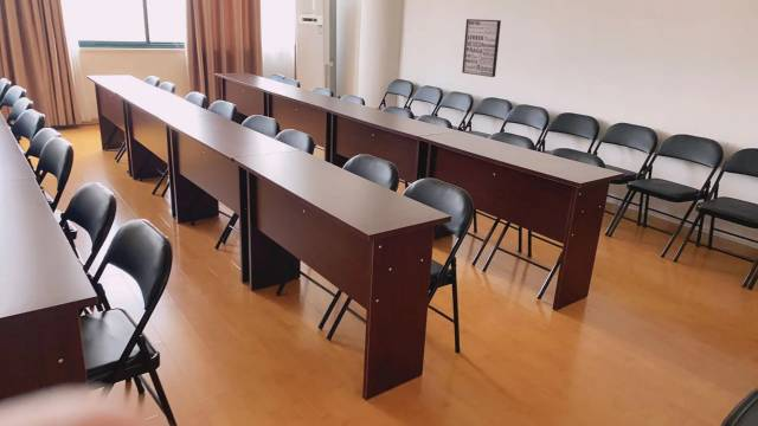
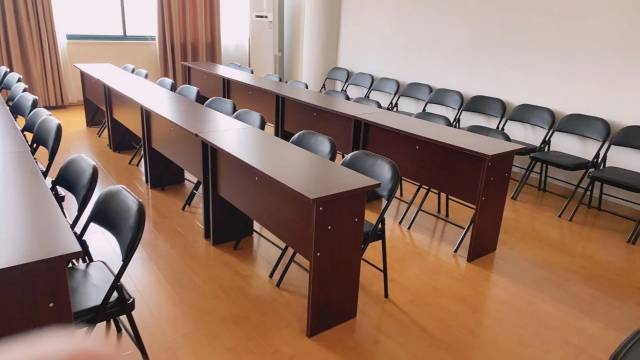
- wall art (480, 47)
